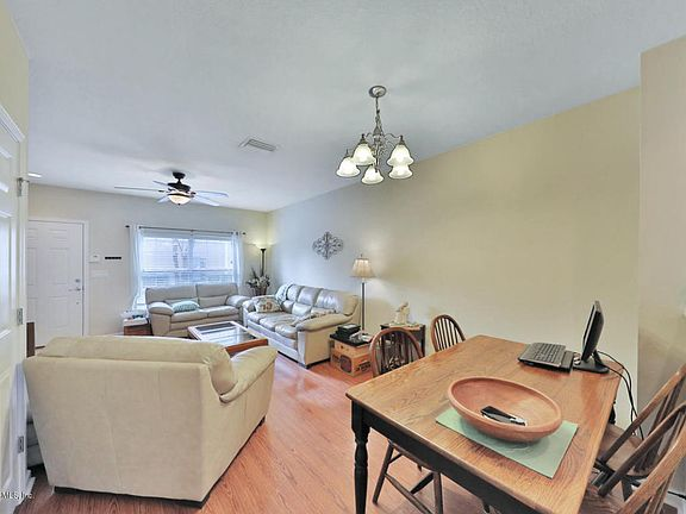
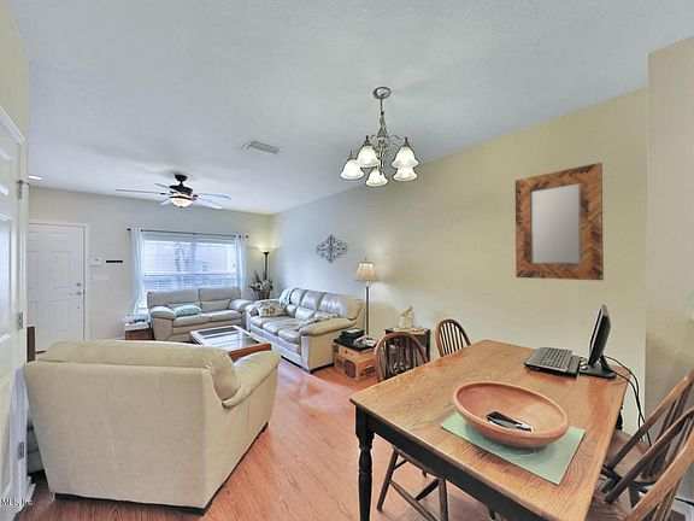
+ home mirror (554, 226)
